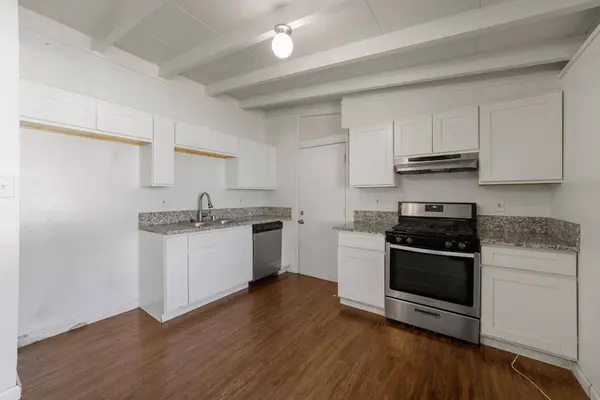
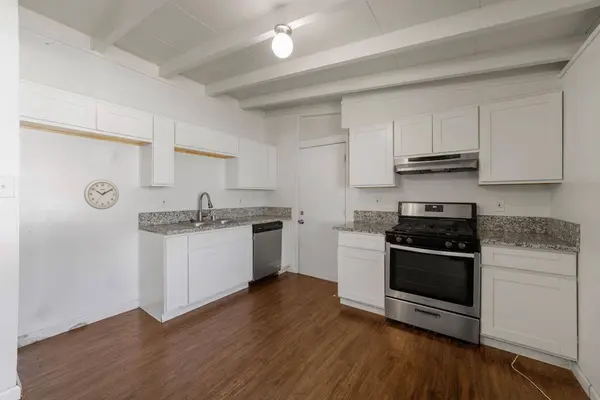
+ wall clock (102, 194)
